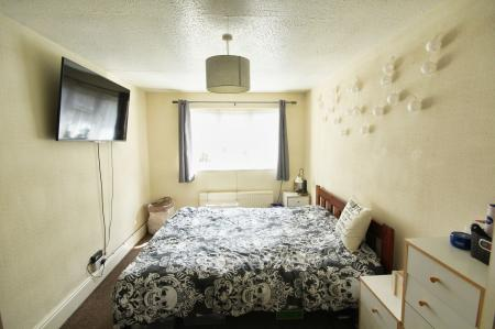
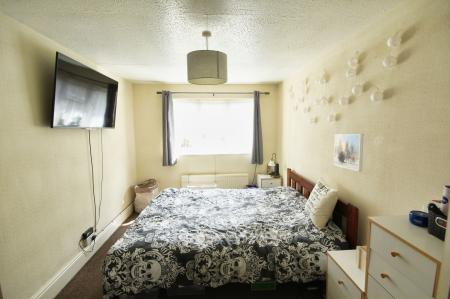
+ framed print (347, 151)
